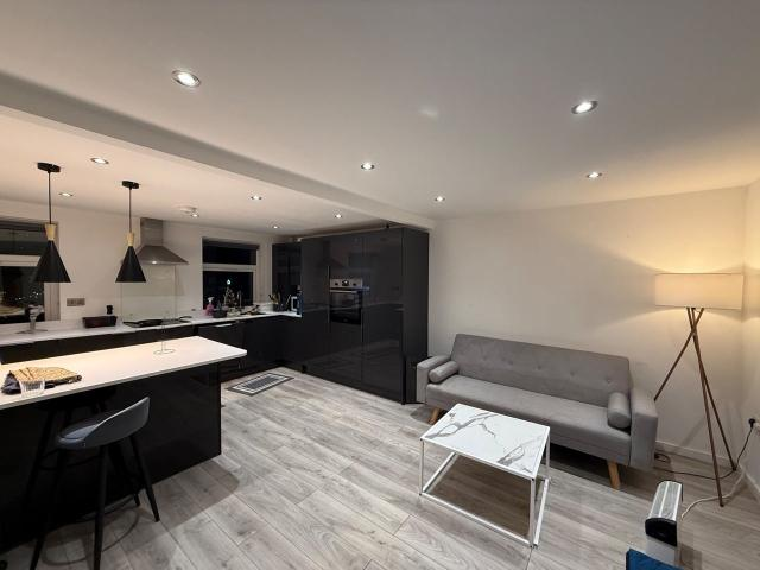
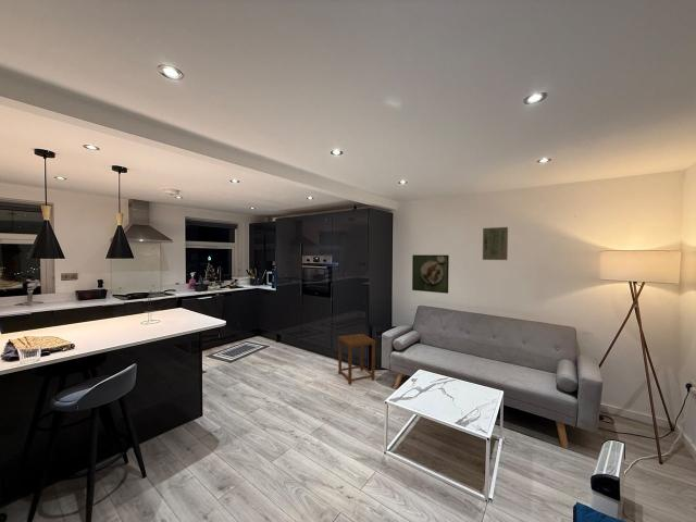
+ side table (360, 357)
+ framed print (430, 273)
+ wall art (495, 244)
